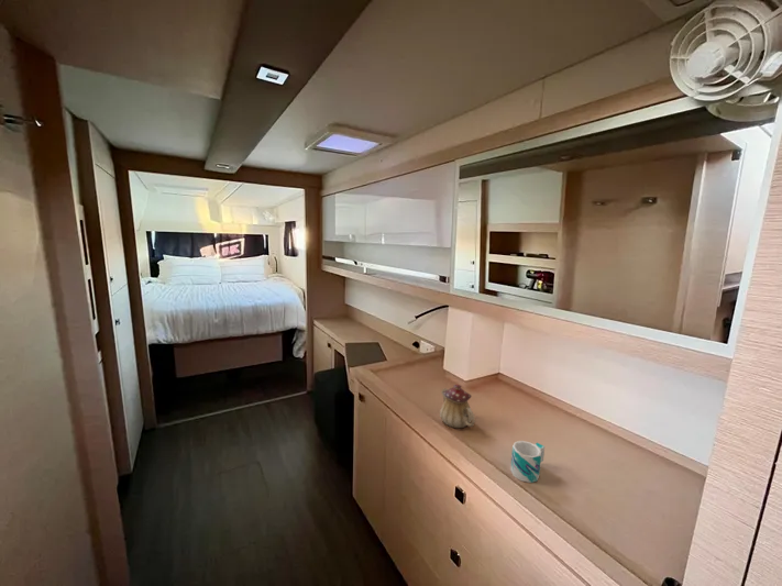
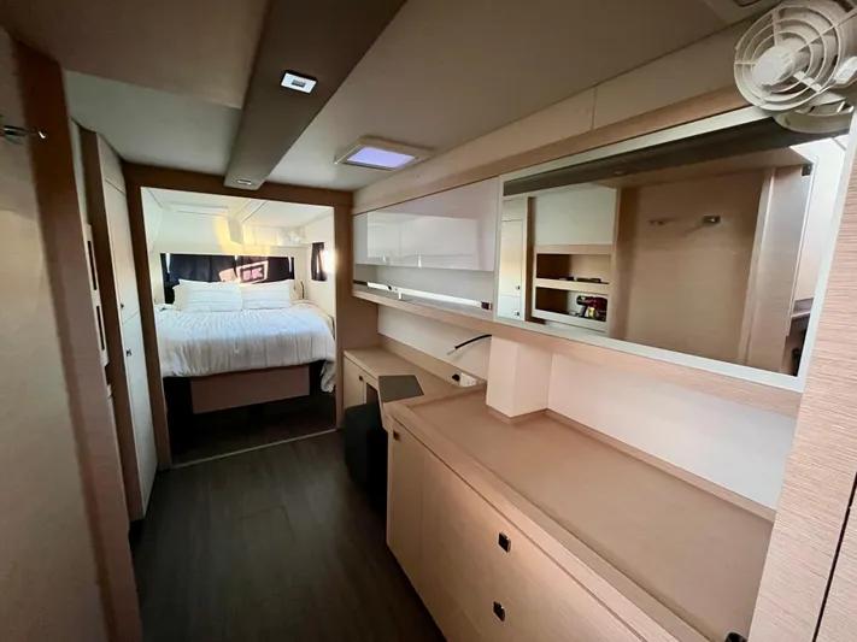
- mug (529, 457)
- teapot (458, 403)
